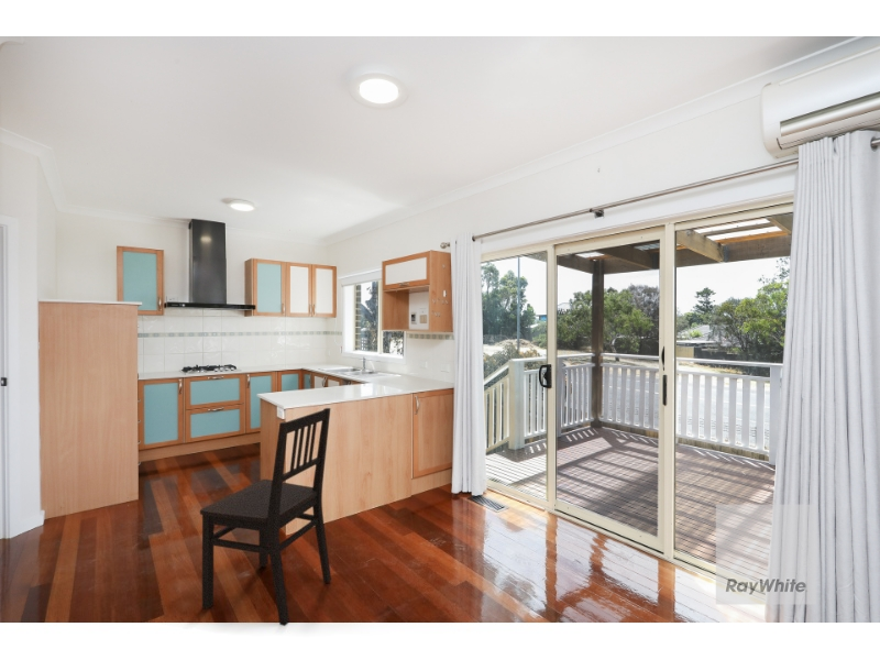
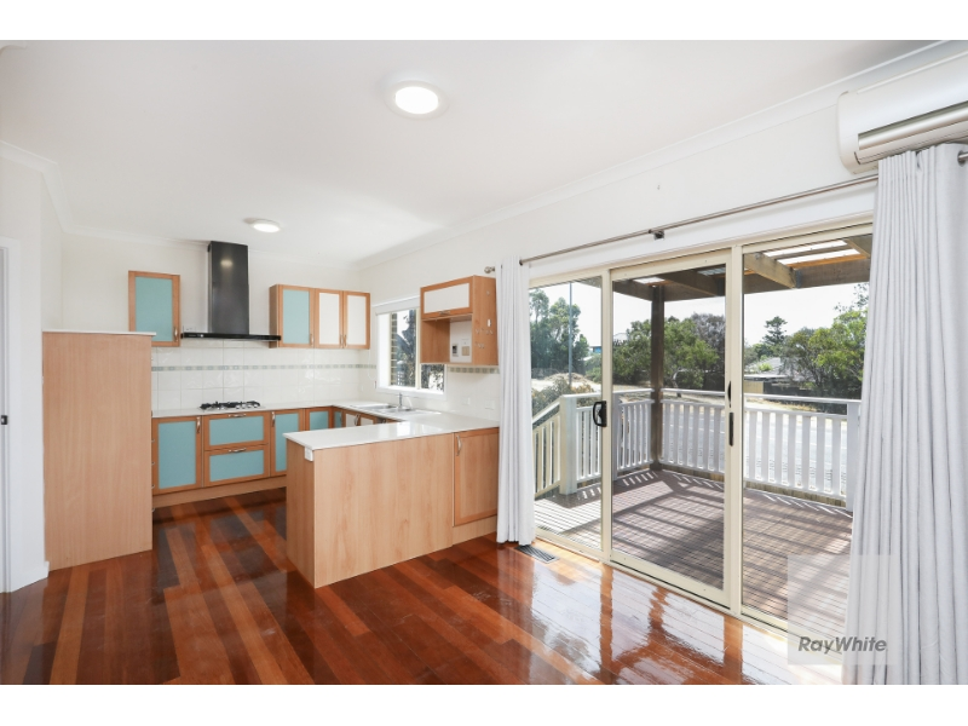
- dining chair (271, 502)
